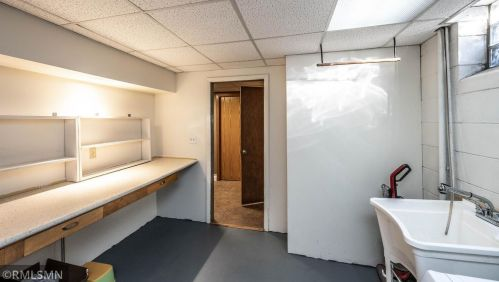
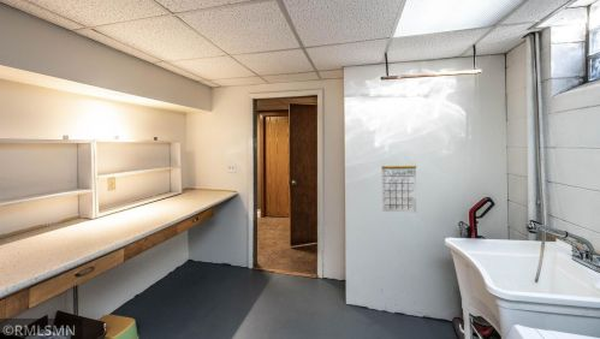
+ calendar (398, 183)
